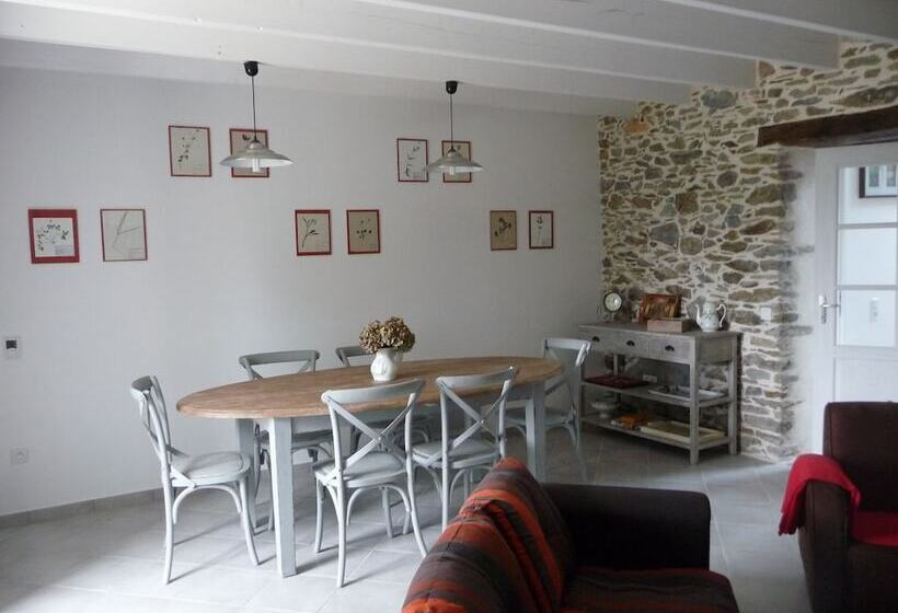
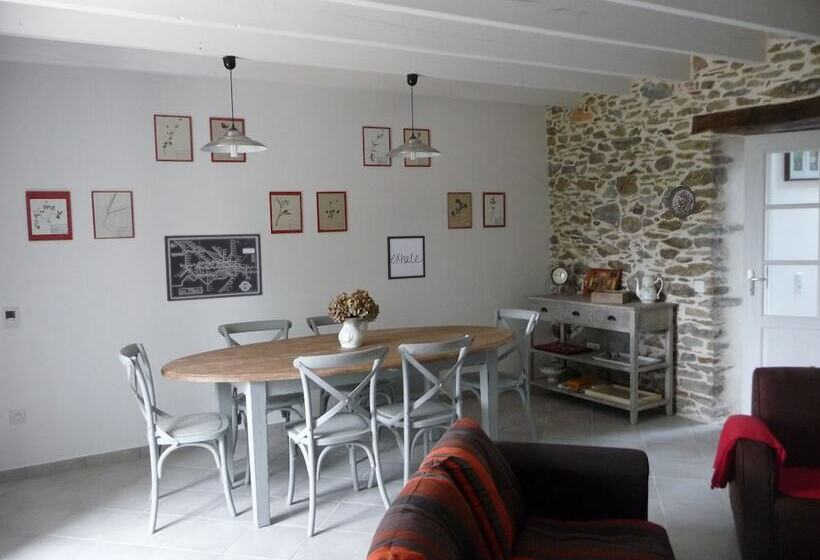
+ decorative plate (682, 202)
+ wall art (215, 266)
+ wall art (406, 257)
